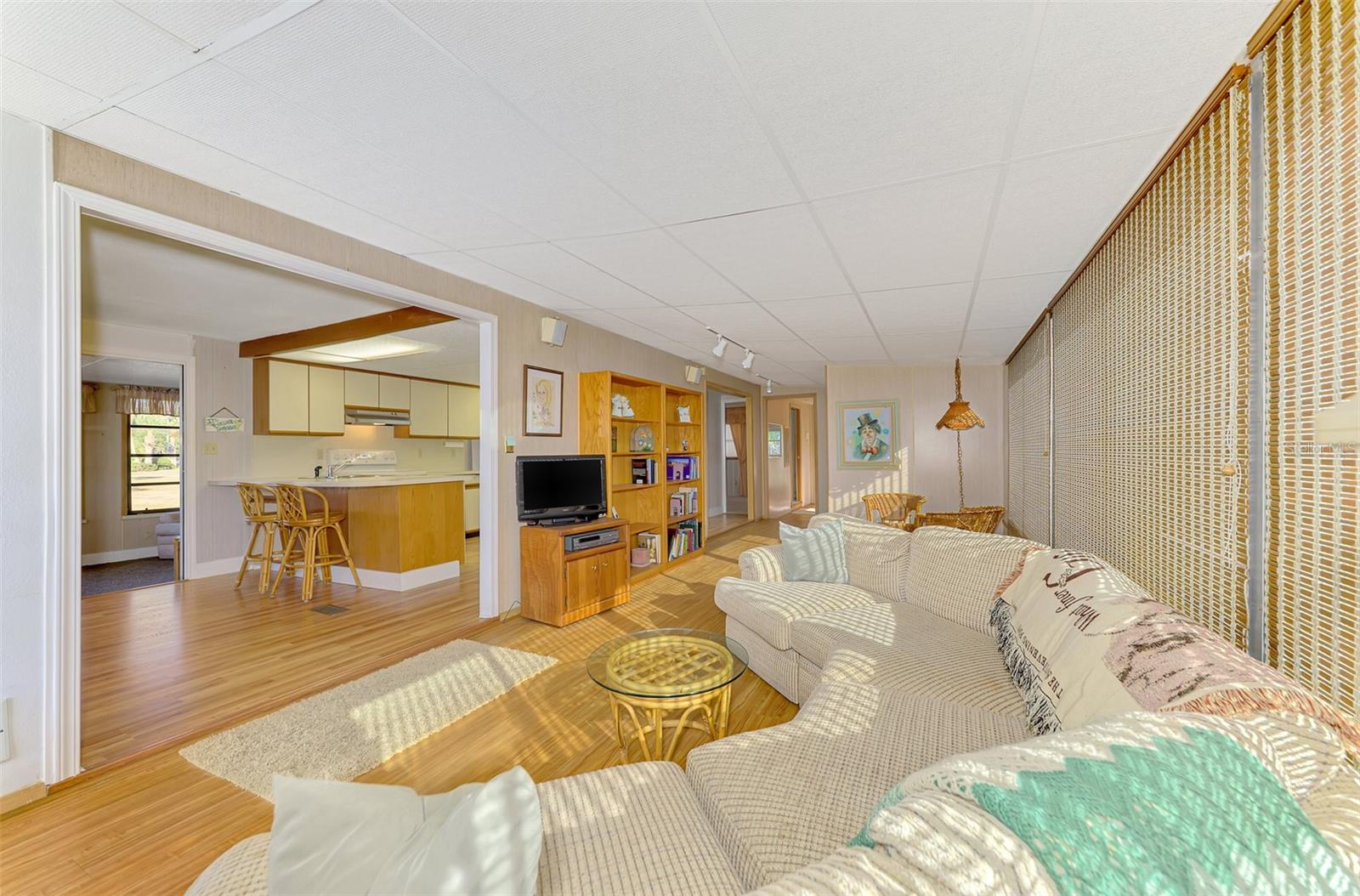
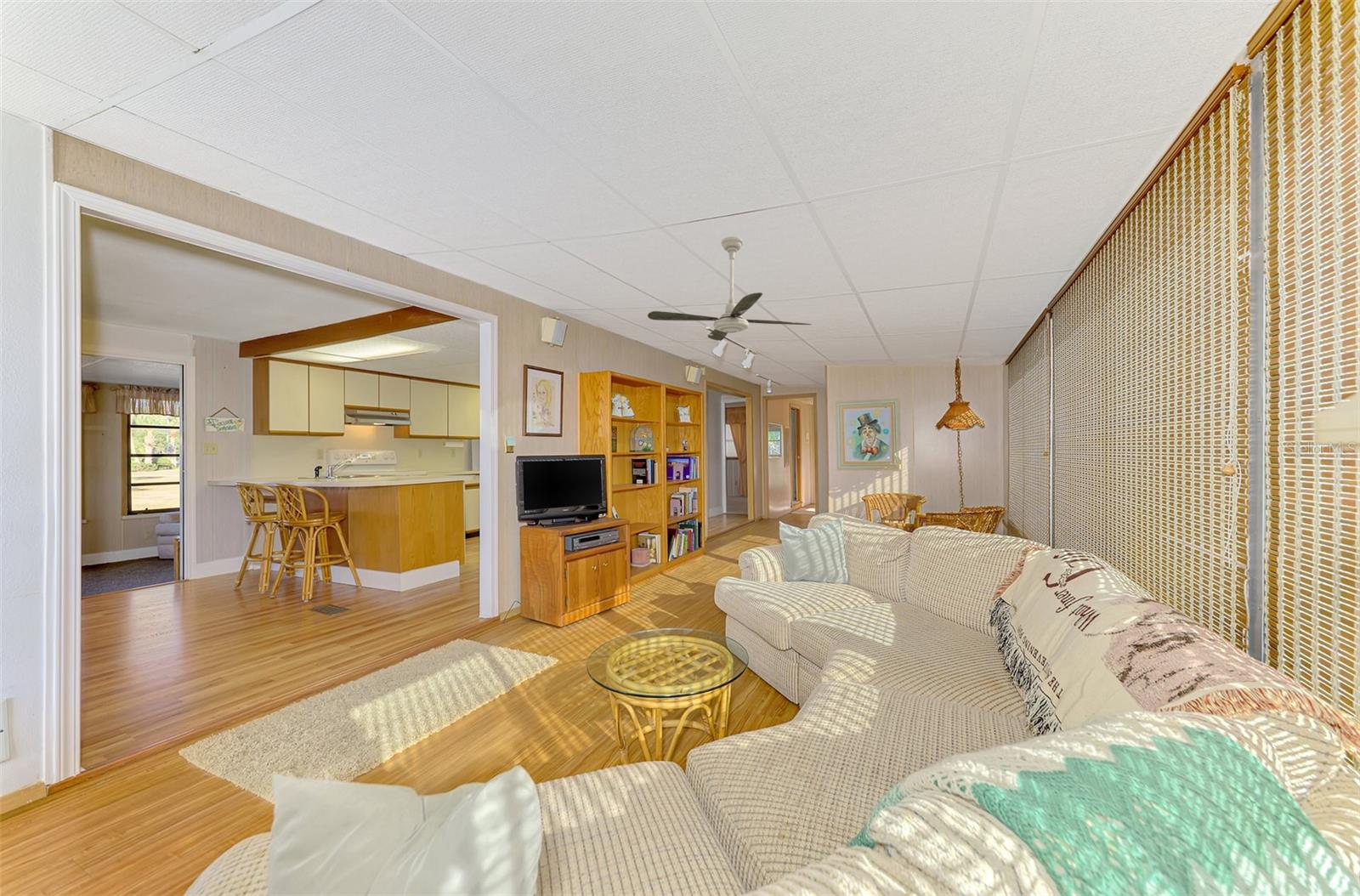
+ ceiling fan (730, 284)
